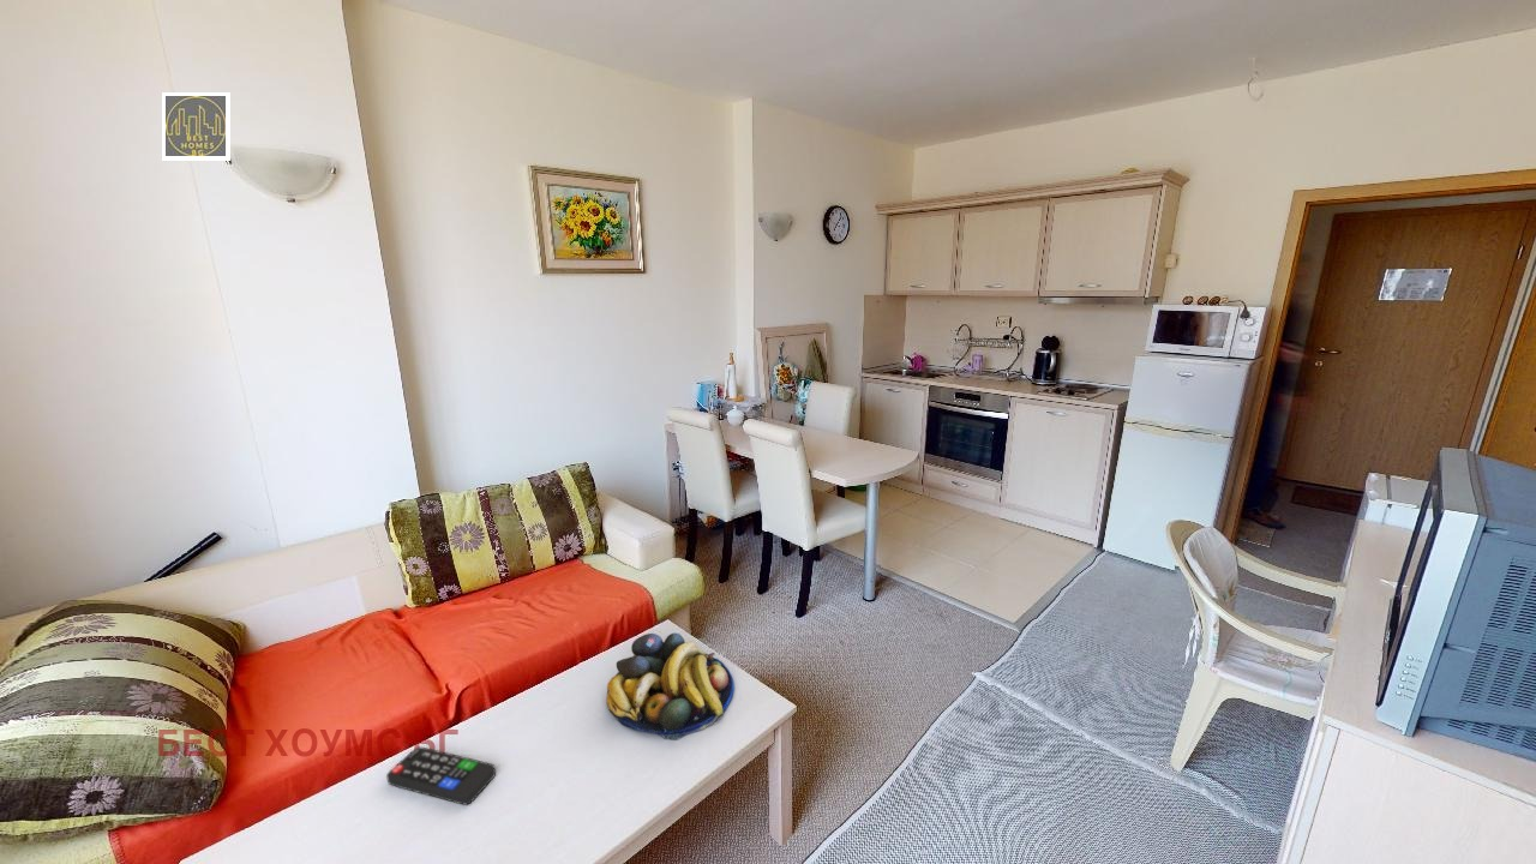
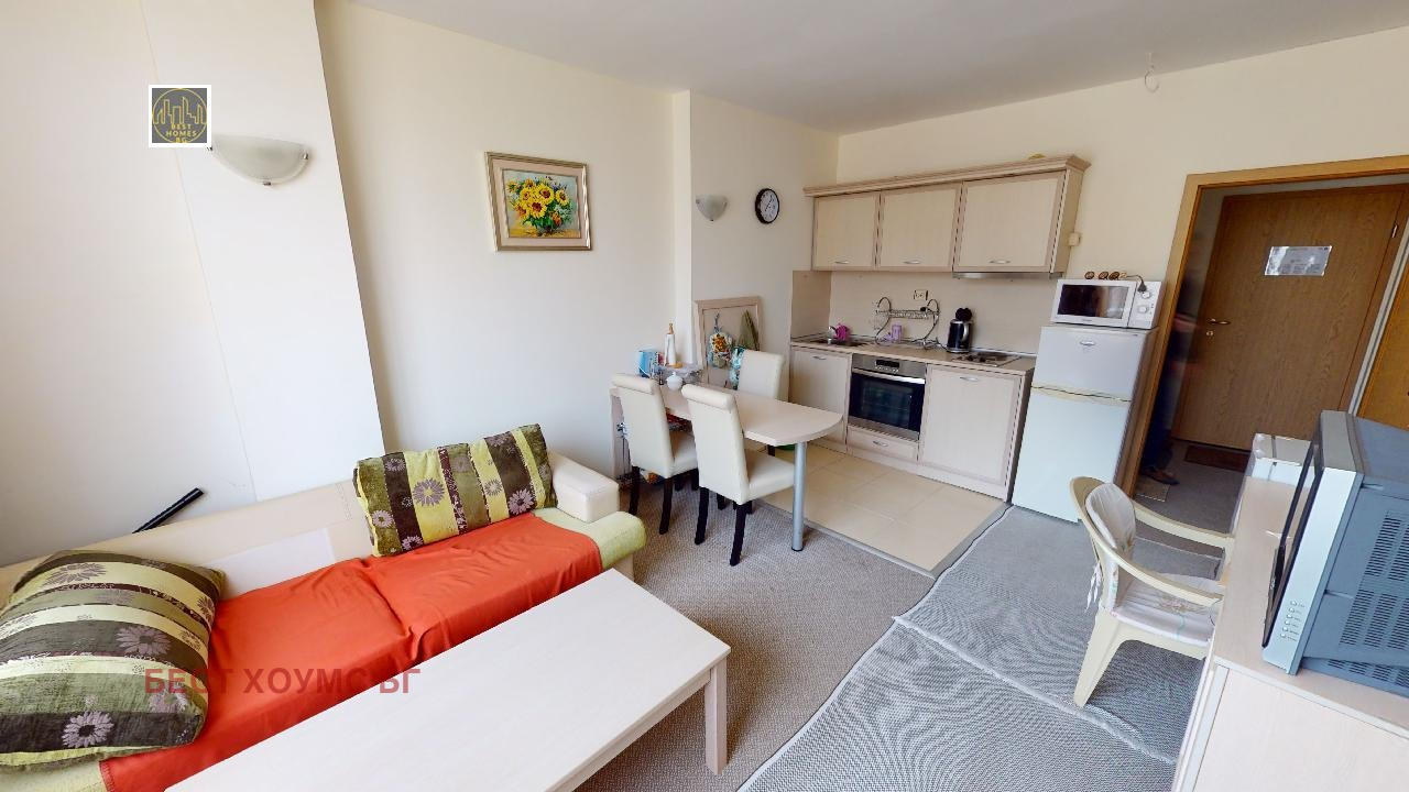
- fruit bowl (671, 670)
- remote control (442, 773)
